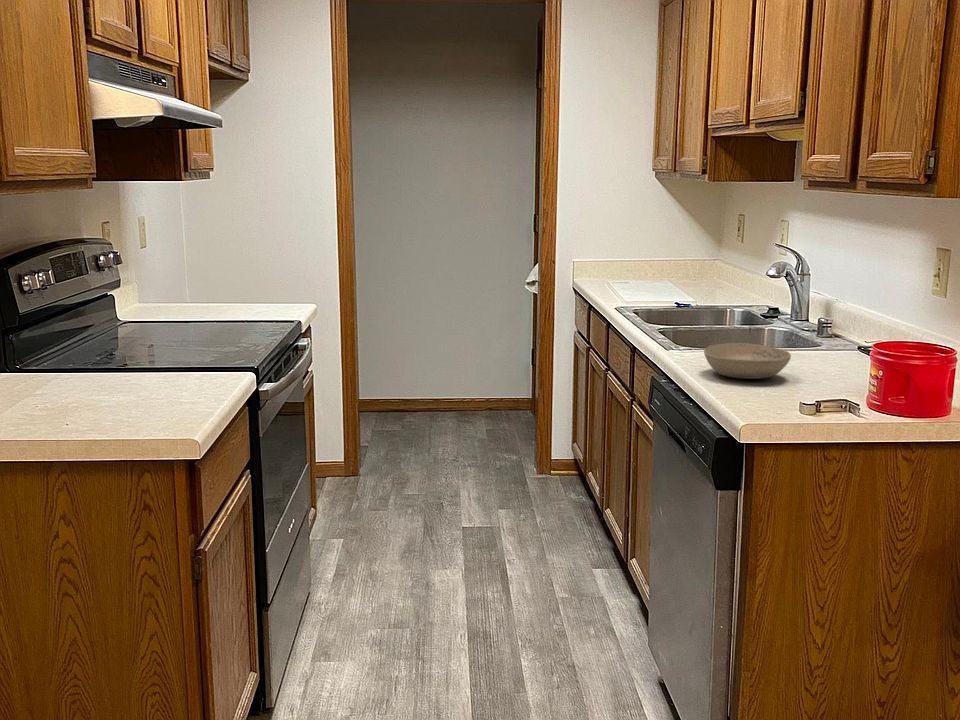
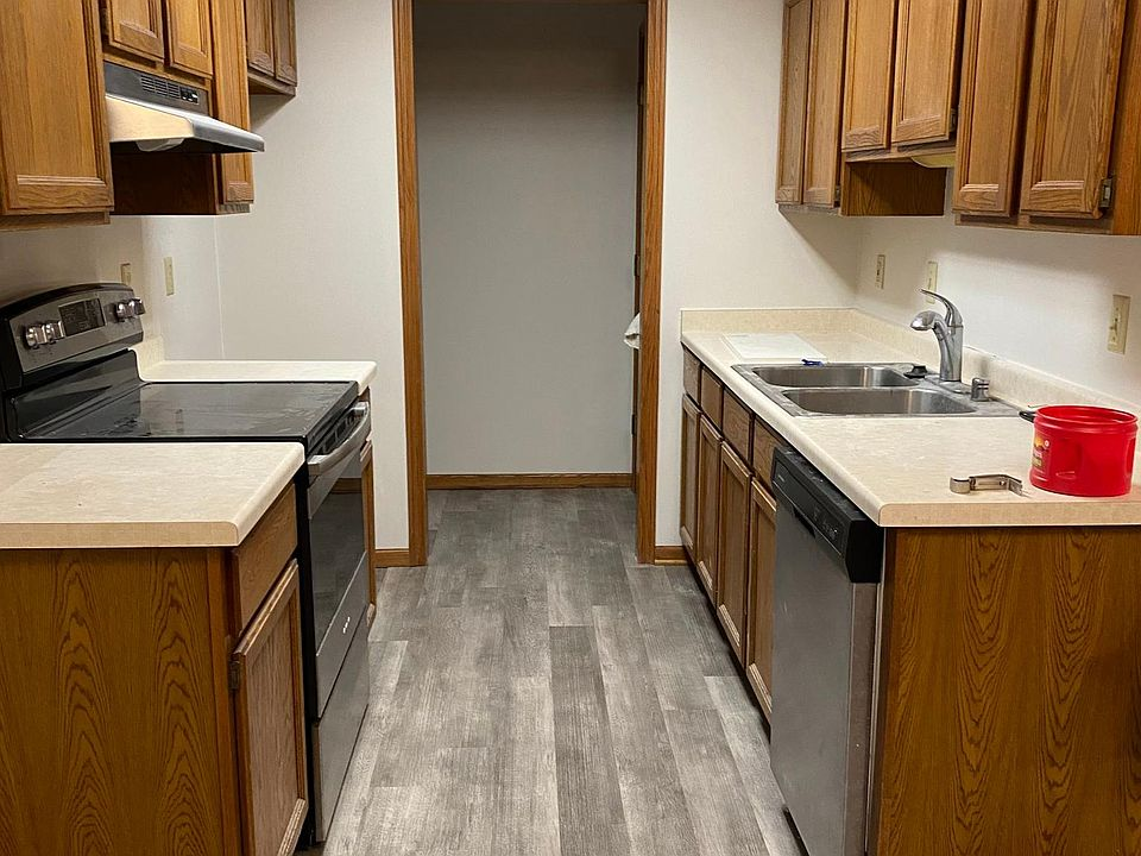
- bowl (746, 363)
